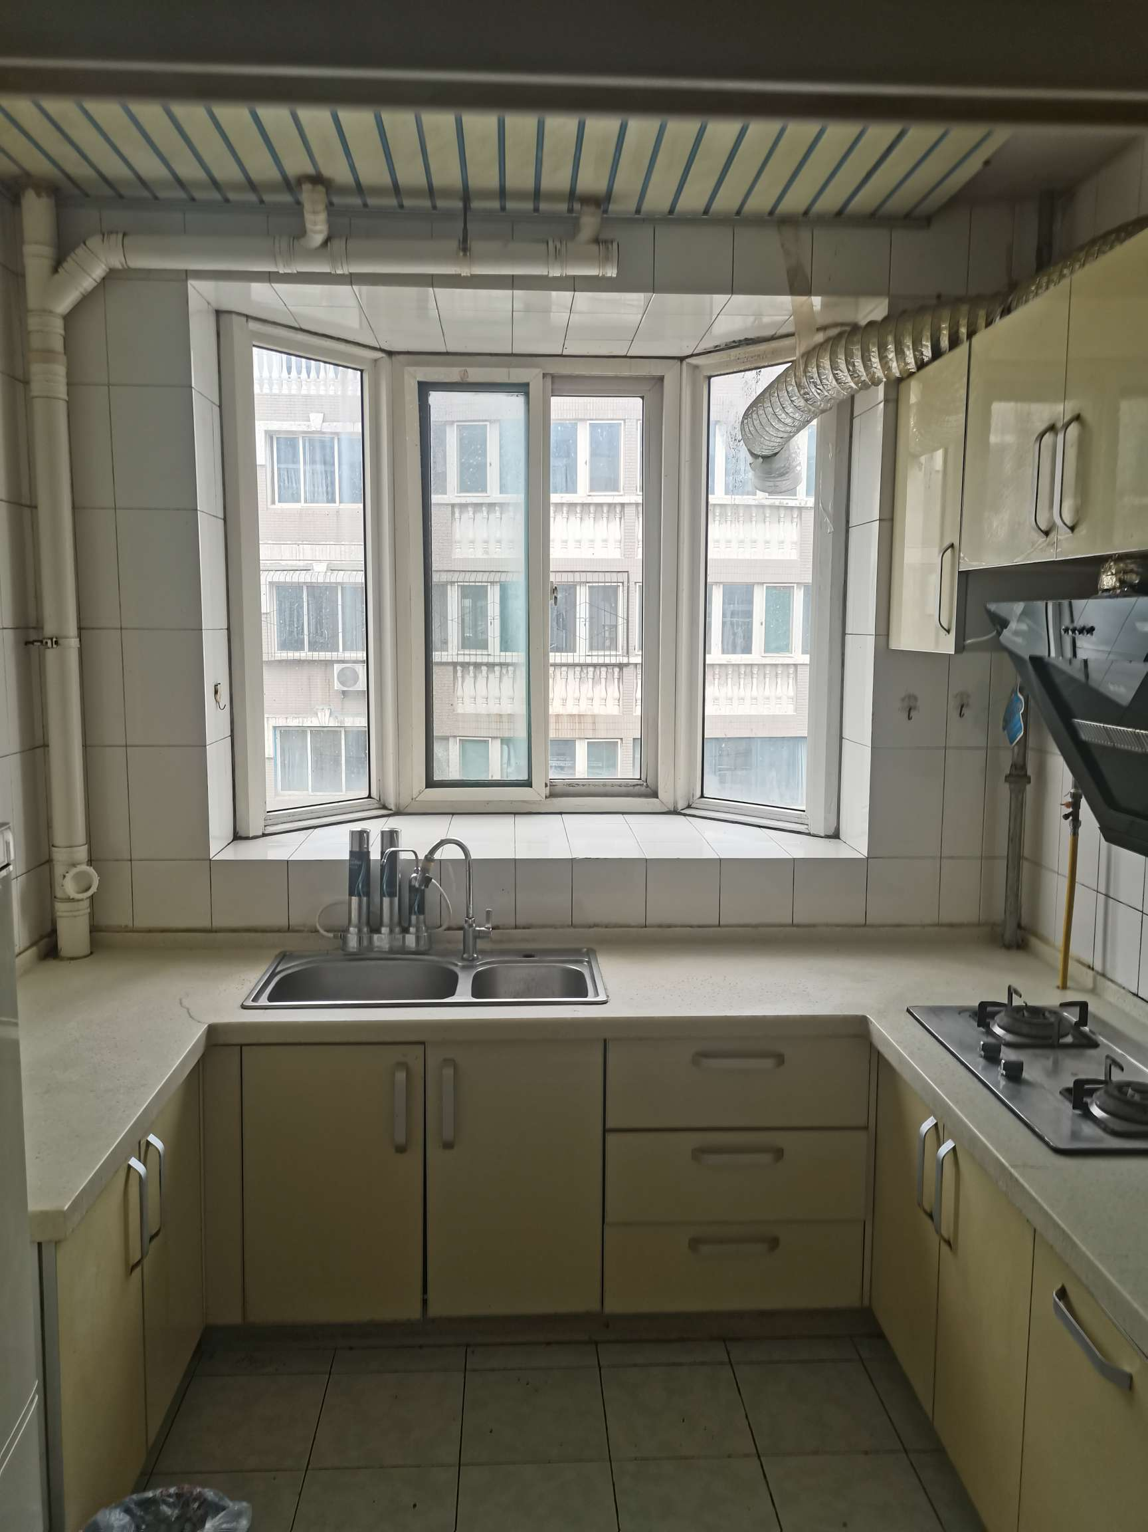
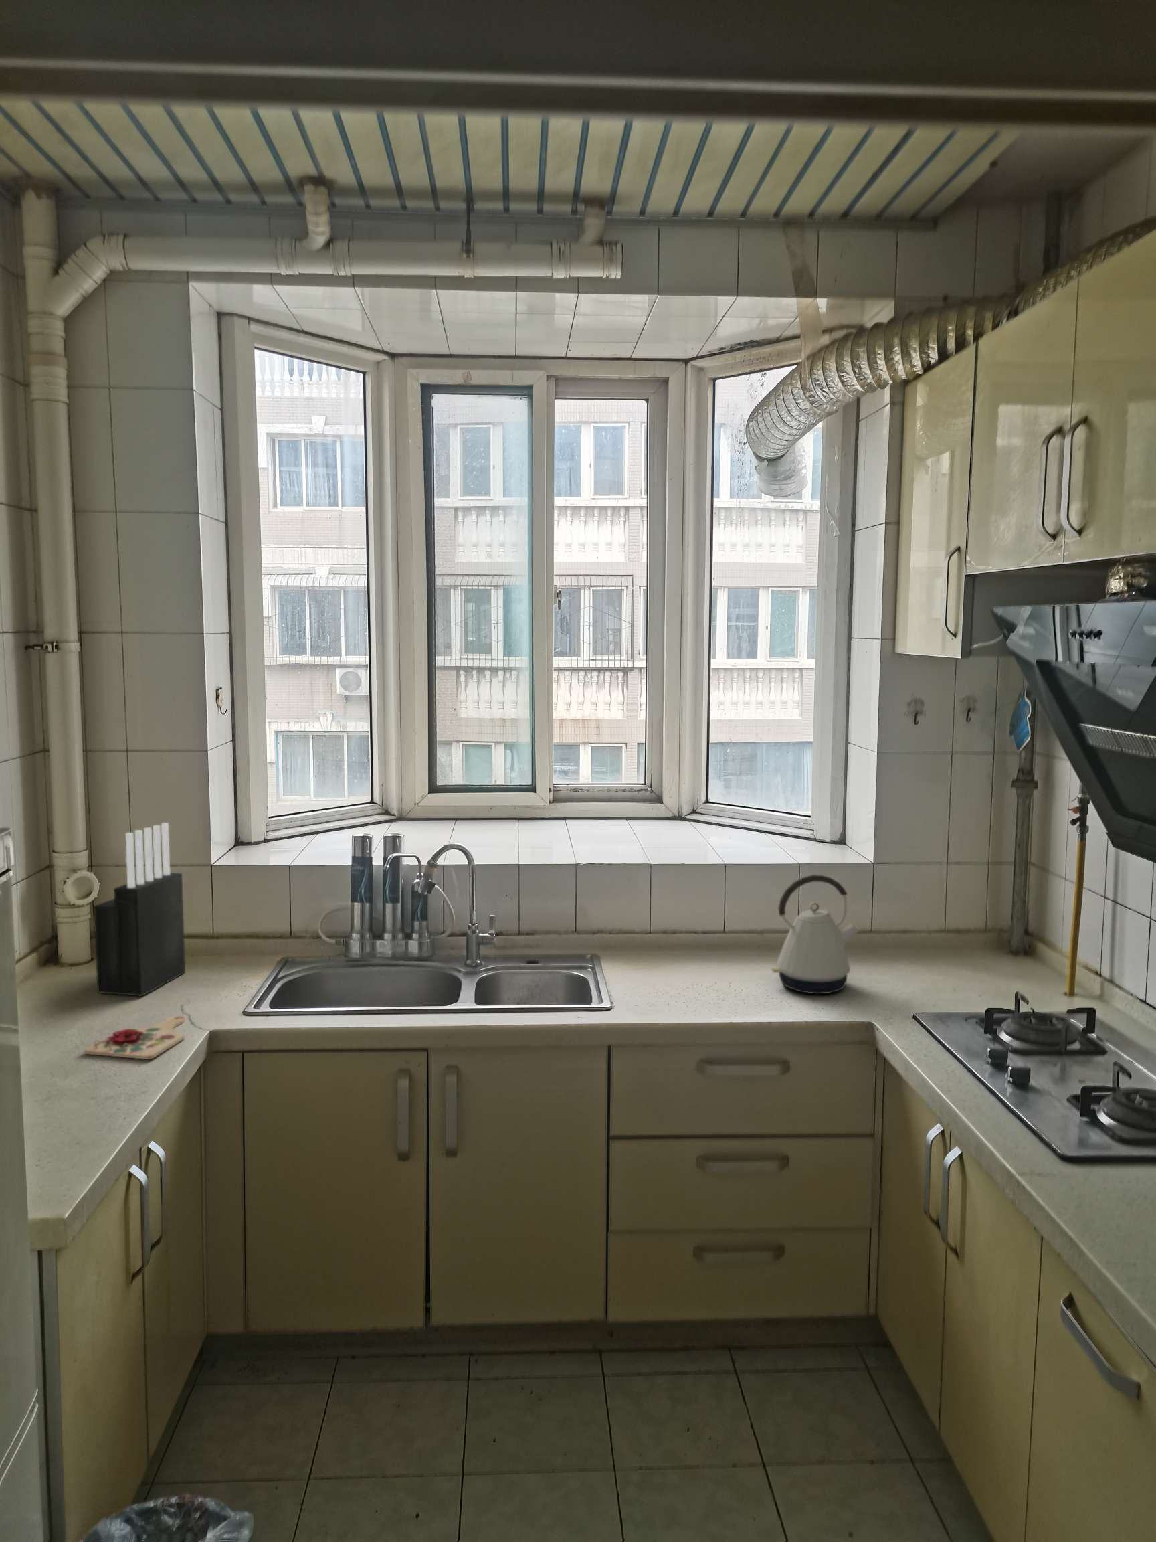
+ knife block (135, 906)
+ kettle (817, 930)
+ cutting board (149, 1031)
